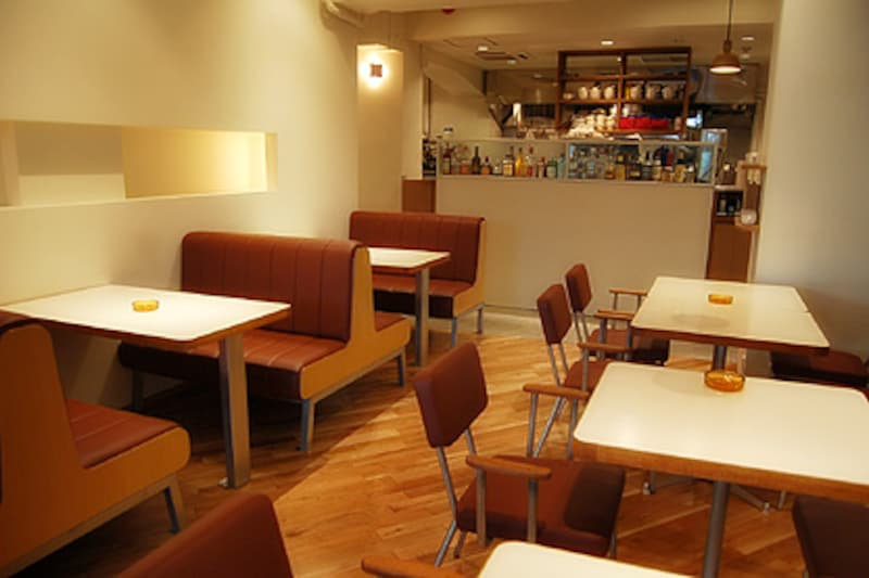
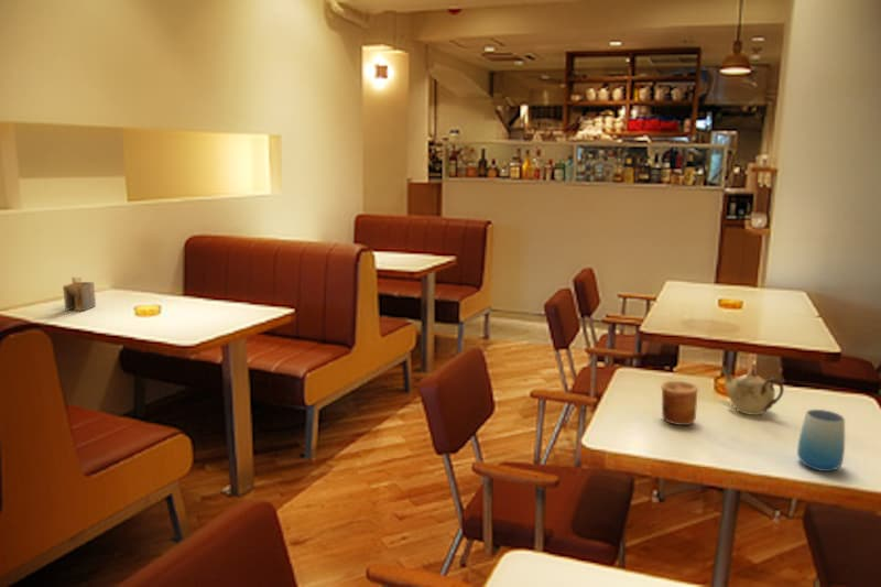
+ napkin holder (79, 292)
+ teapot (748, 388)
+ cup (677, 403)
+ cup (822, 439)
